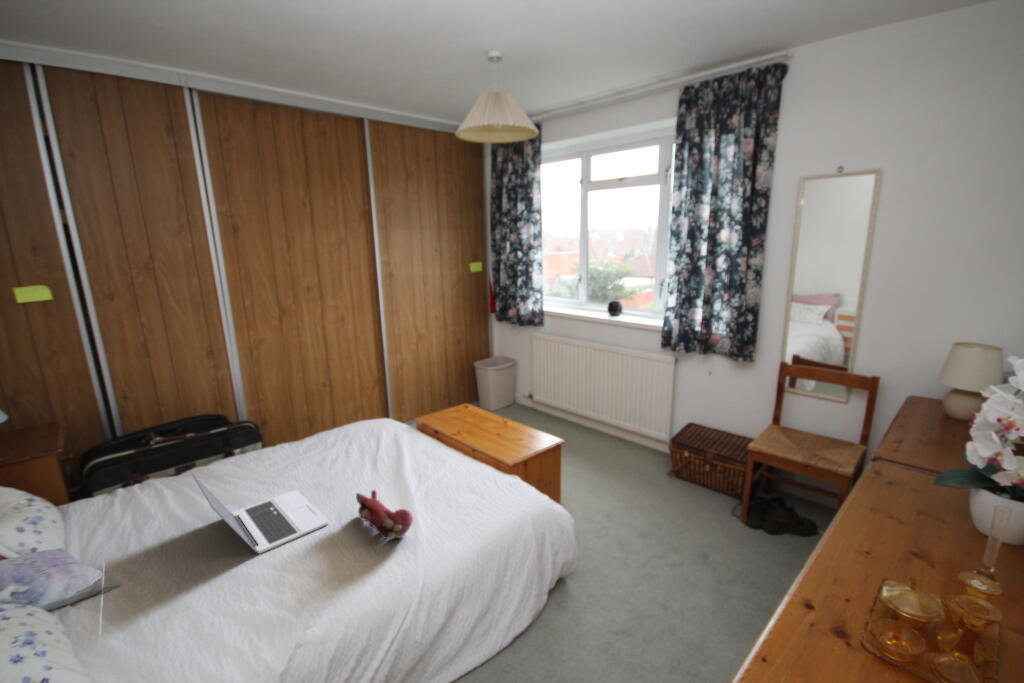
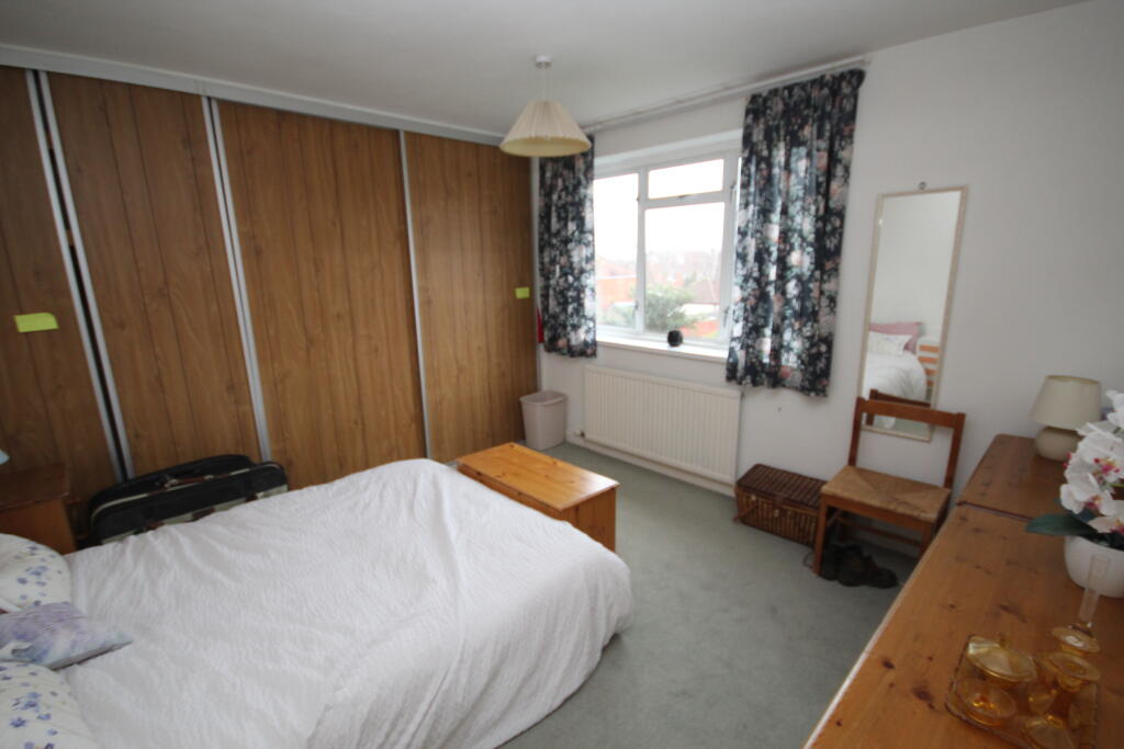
- laptop (262, 501)
- stuffed animal (385, 512)
